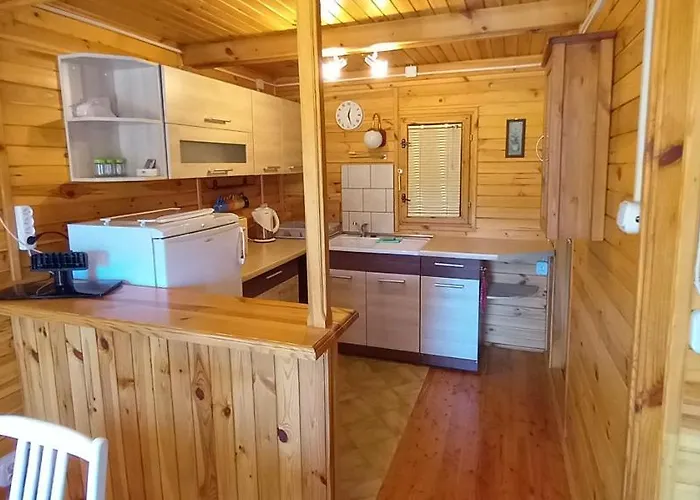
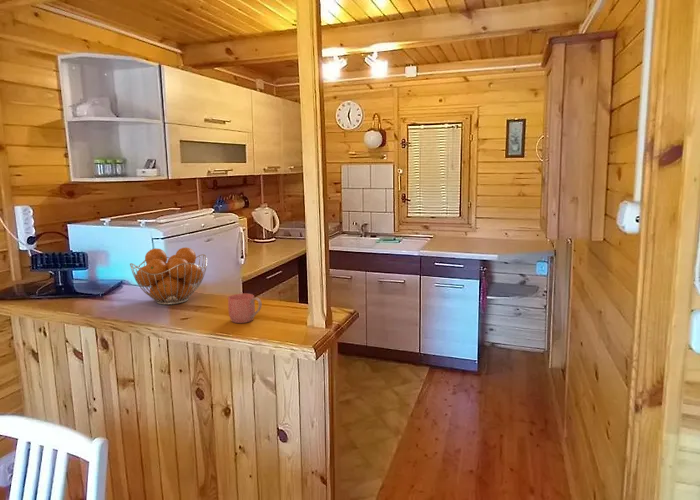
+ fruit basket (170, 274)
+ mug (245, 308)
